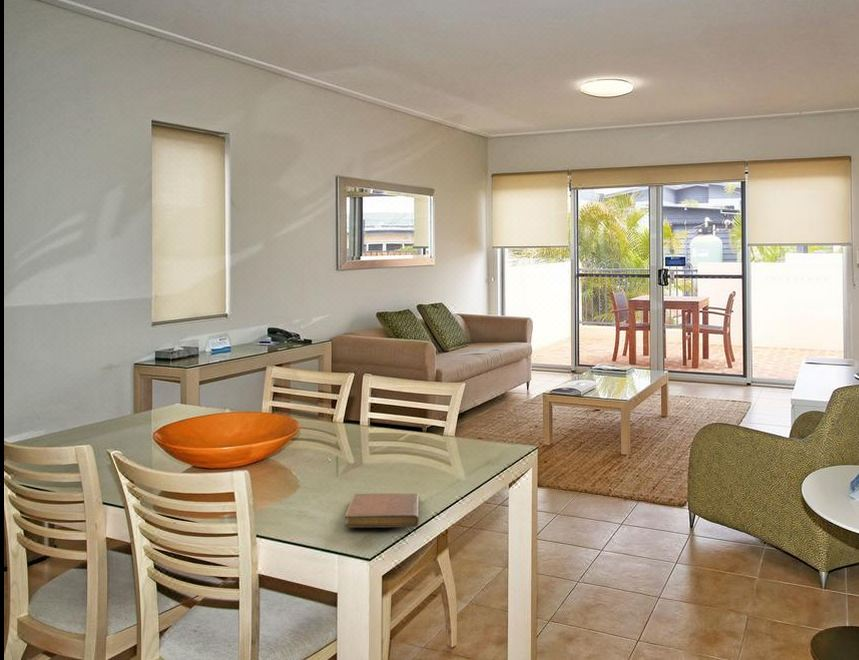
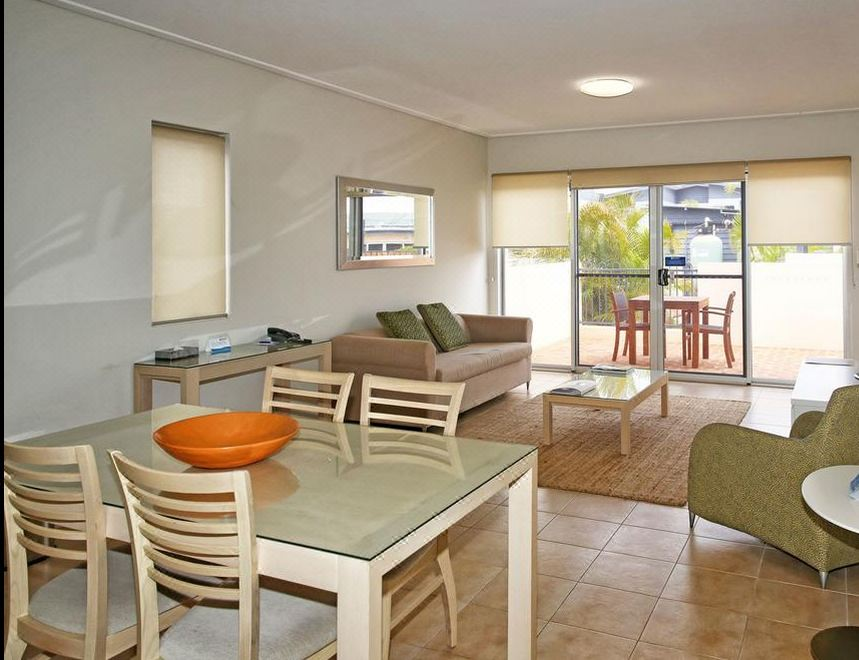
- notebook (384, 509)
